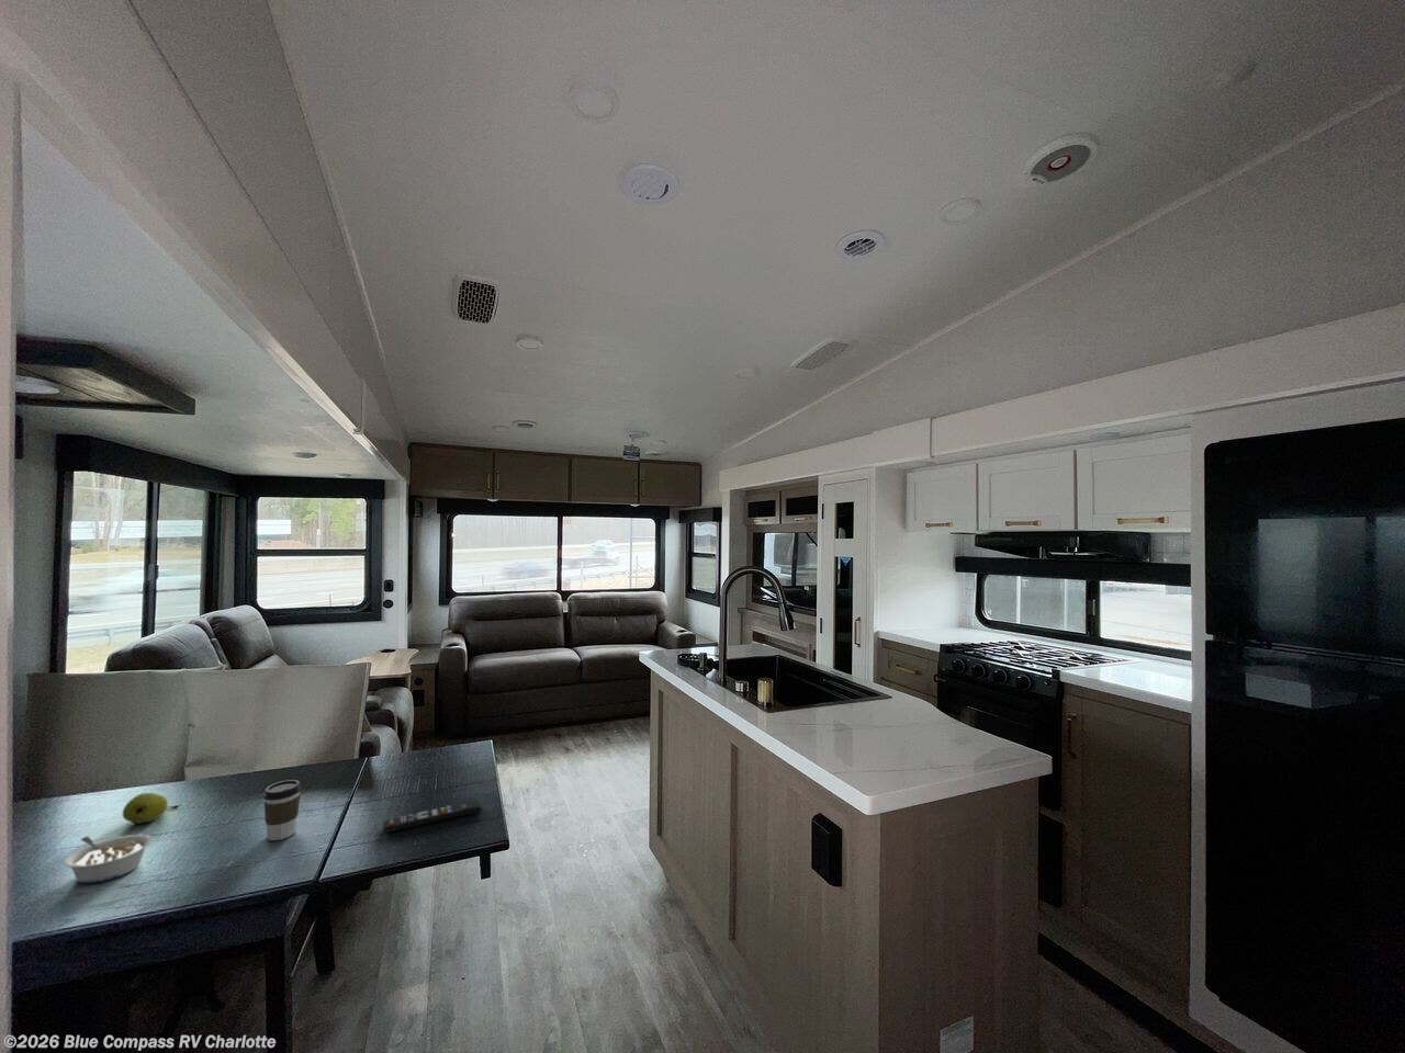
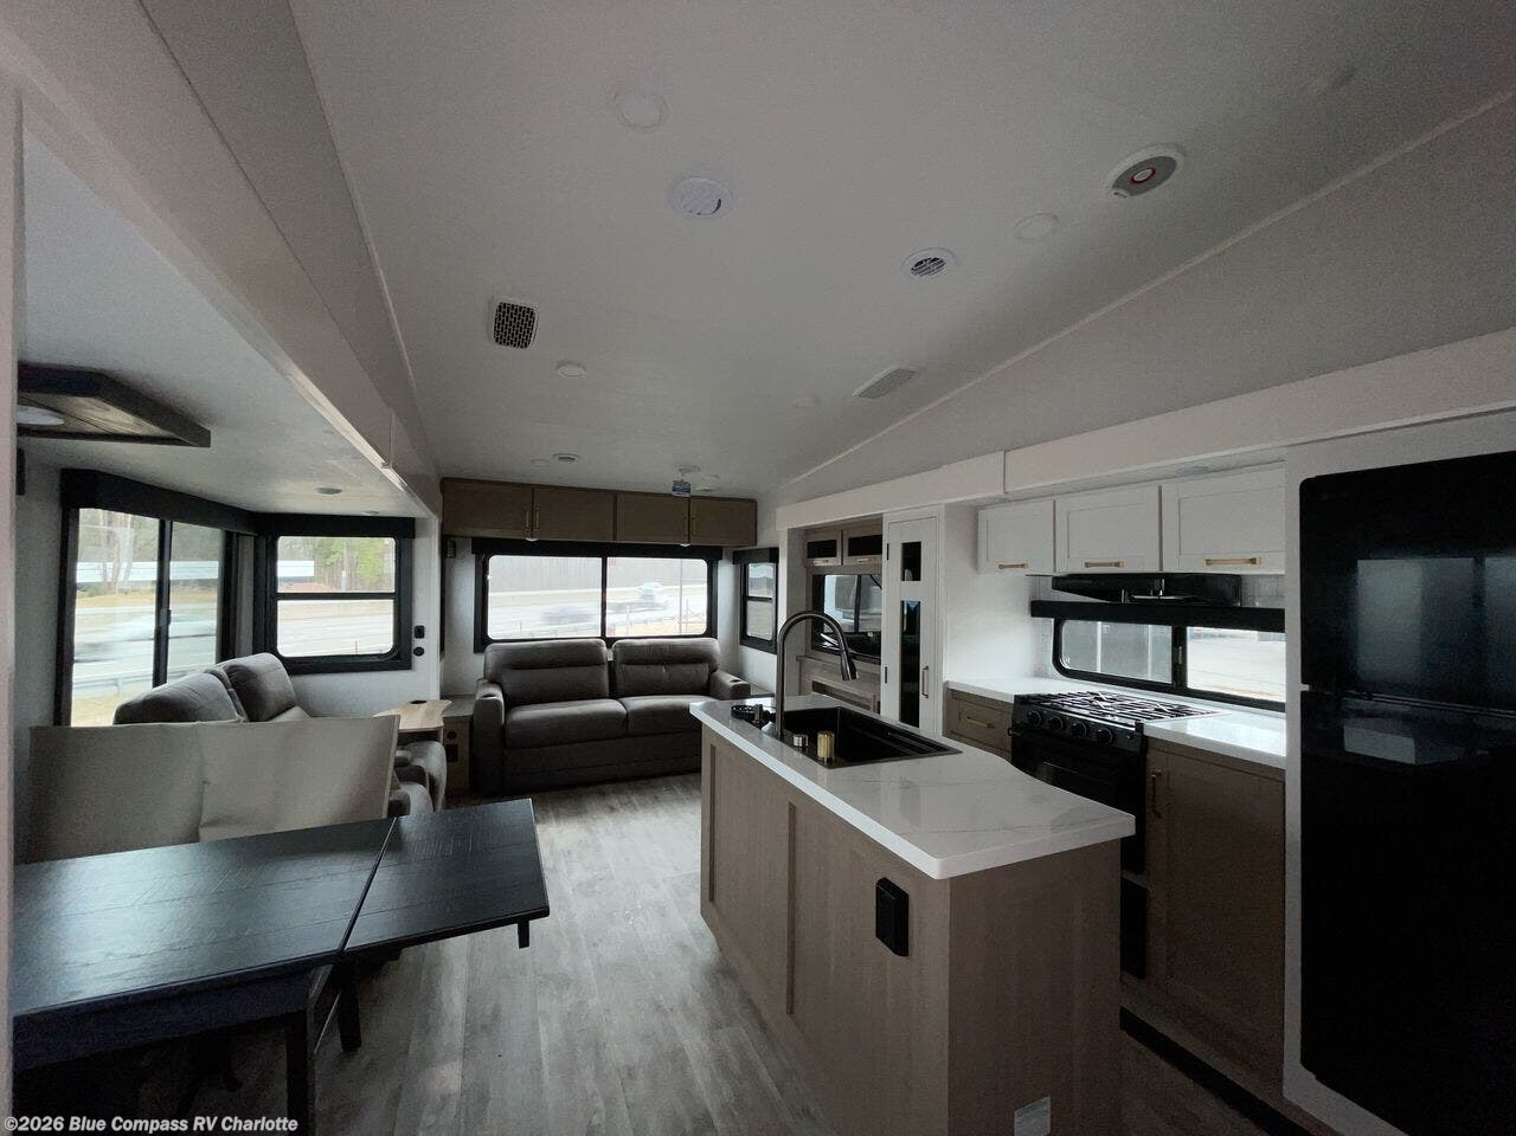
- fruit (150, 804)
- coffee cup (282, 810)
- legume (105, 857)
- remote control (434, 815)
